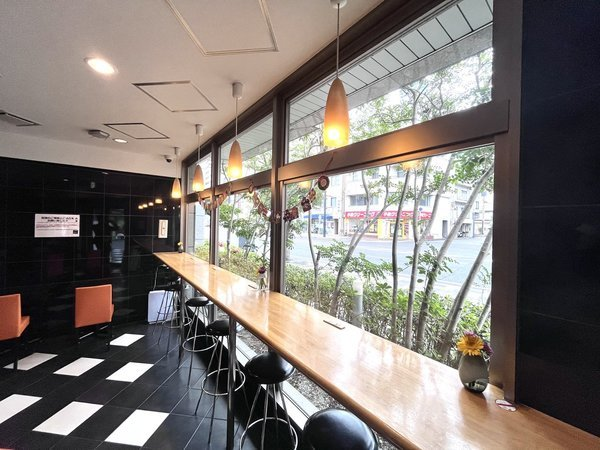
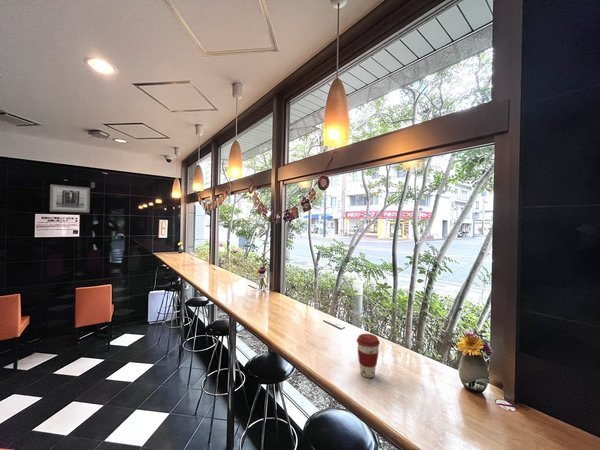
+ coffee cup (367, 355)
+ wall art (70, 199)
